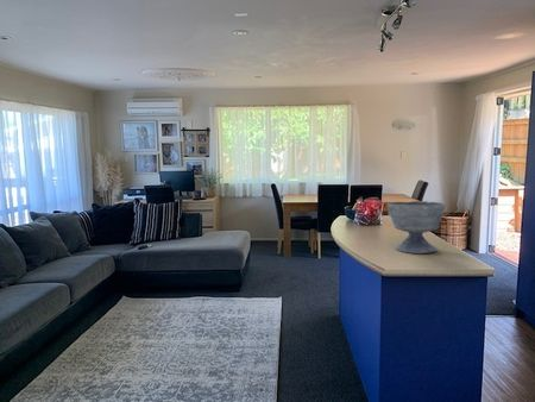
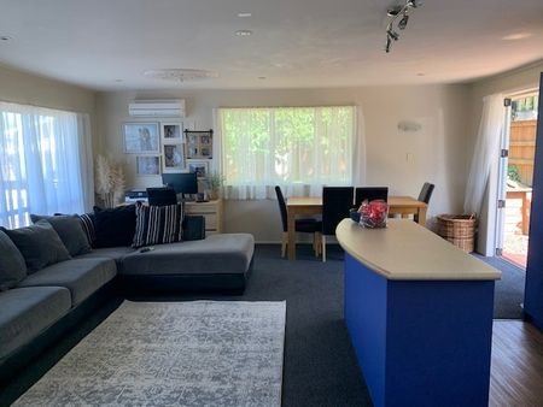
- bowl (415, 225)
